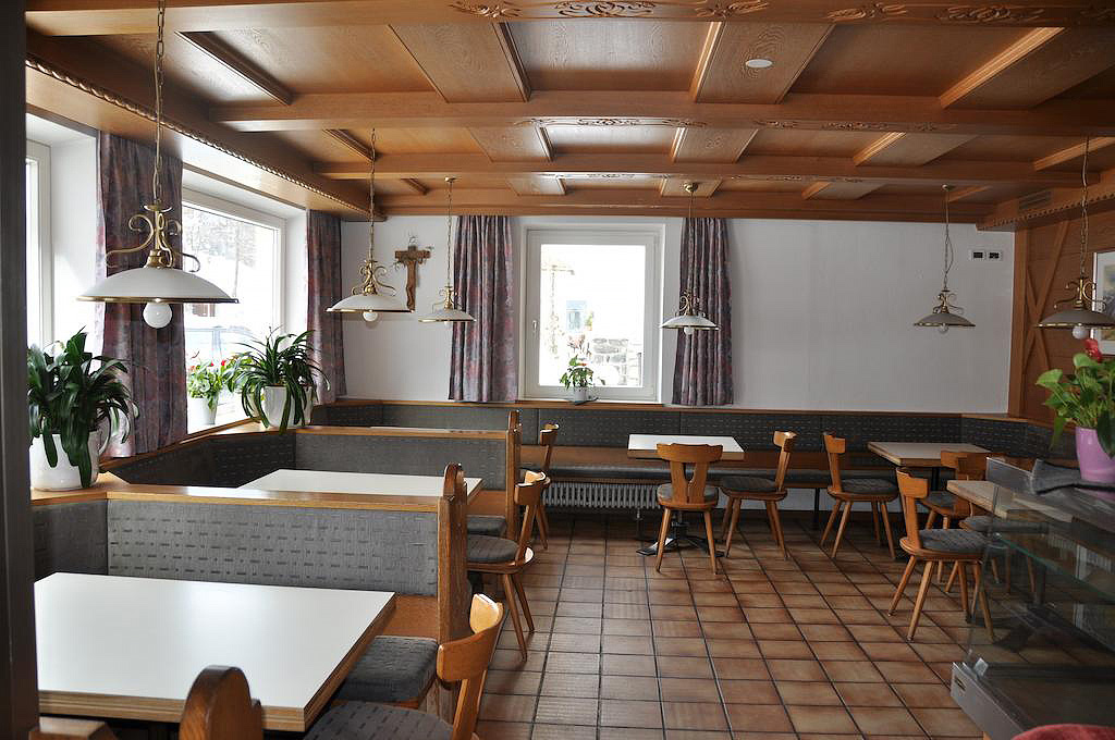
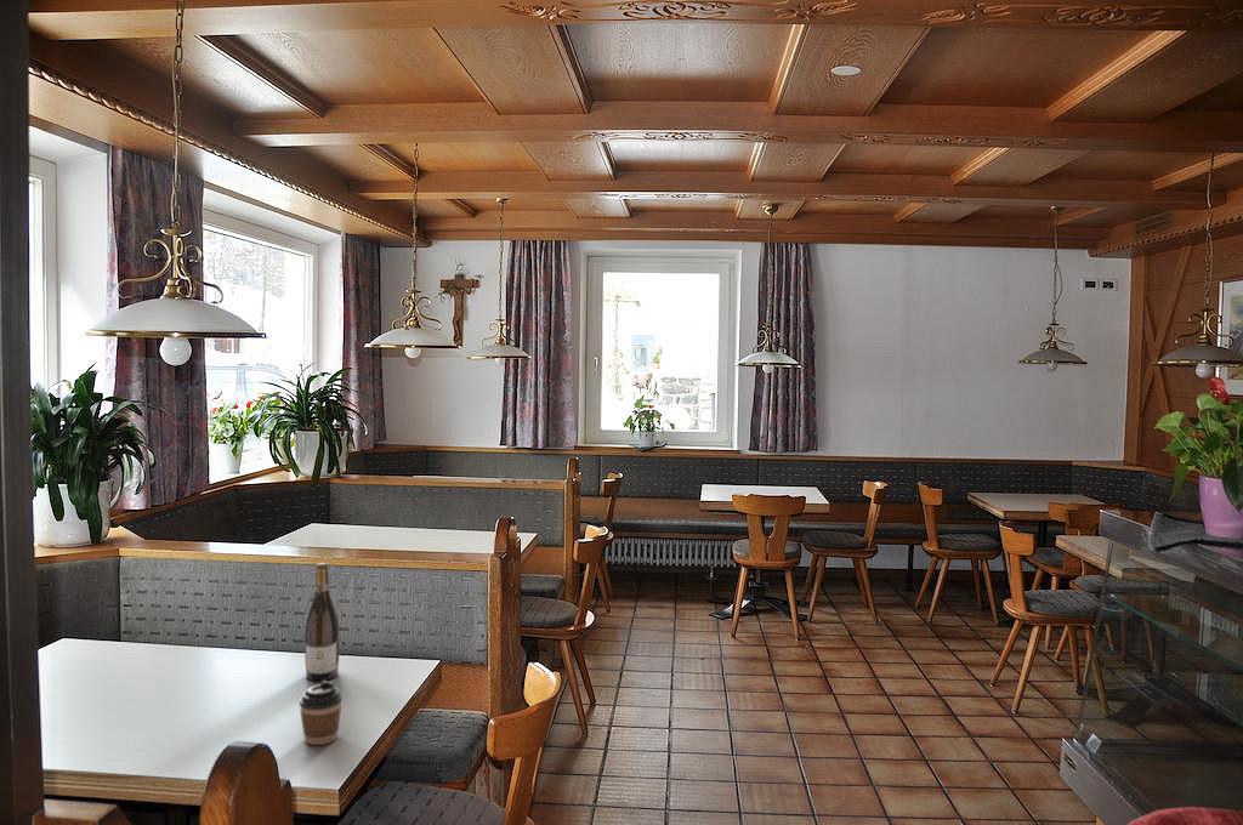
+ coffee cup (320, 711)
+ wine bottle (322, 619)
